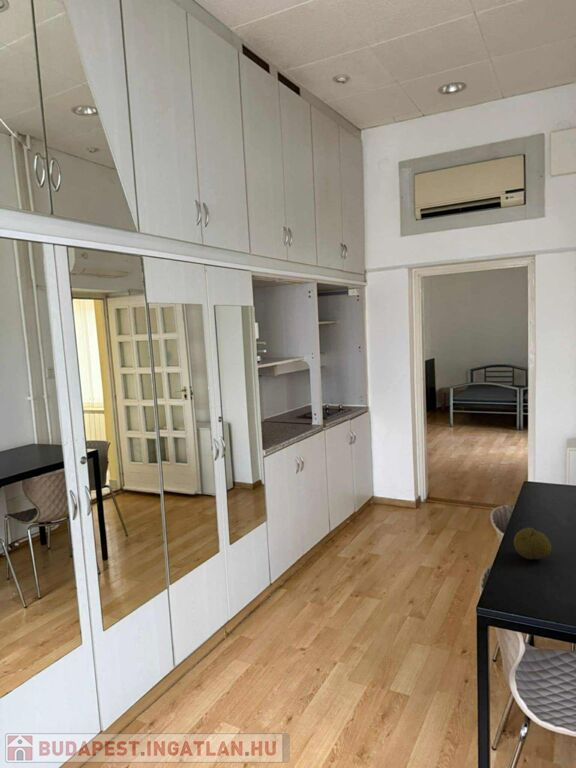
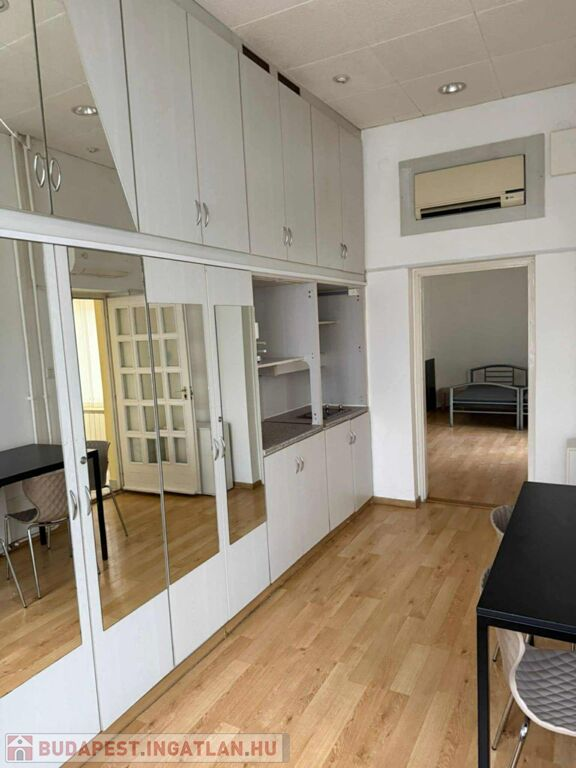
- fruit (531, 544)
